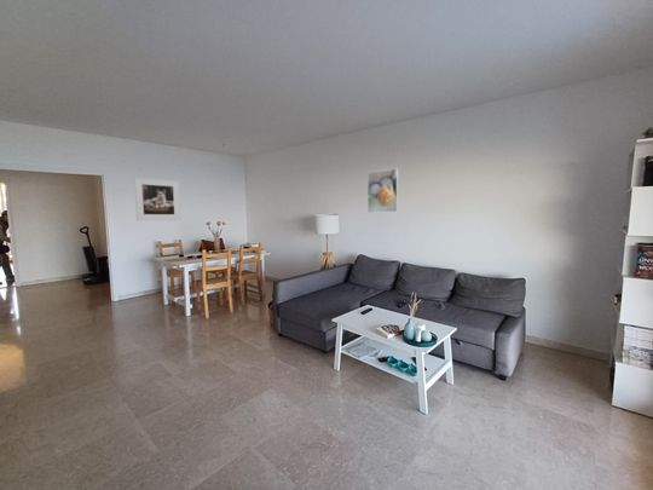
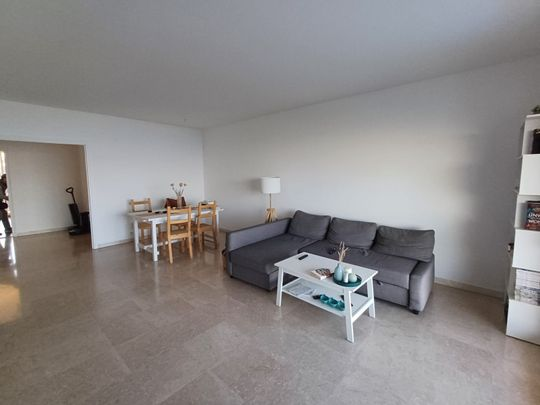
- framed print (382, 191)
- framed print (158, 200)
